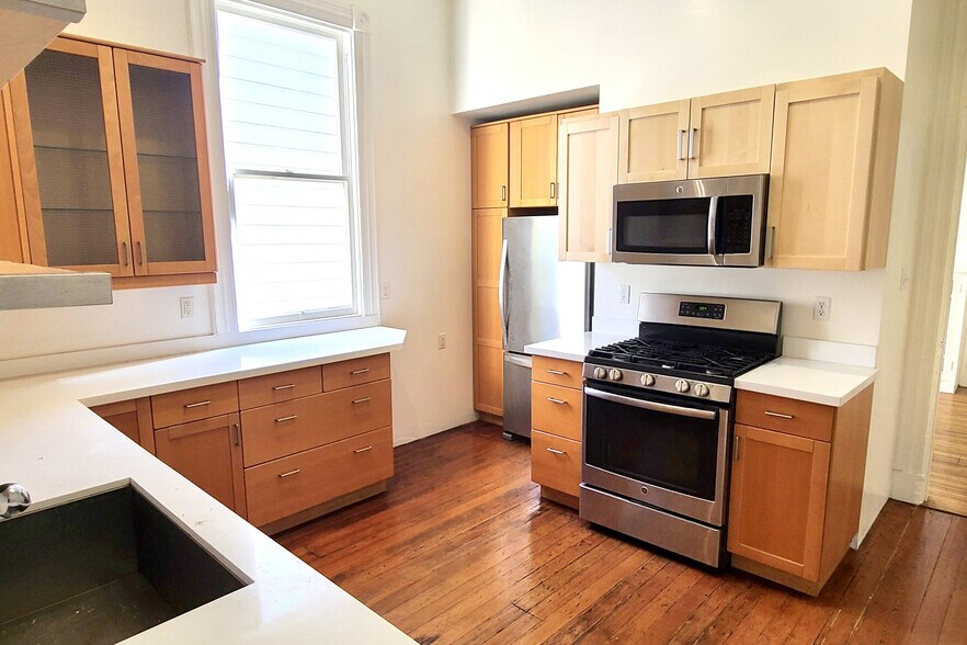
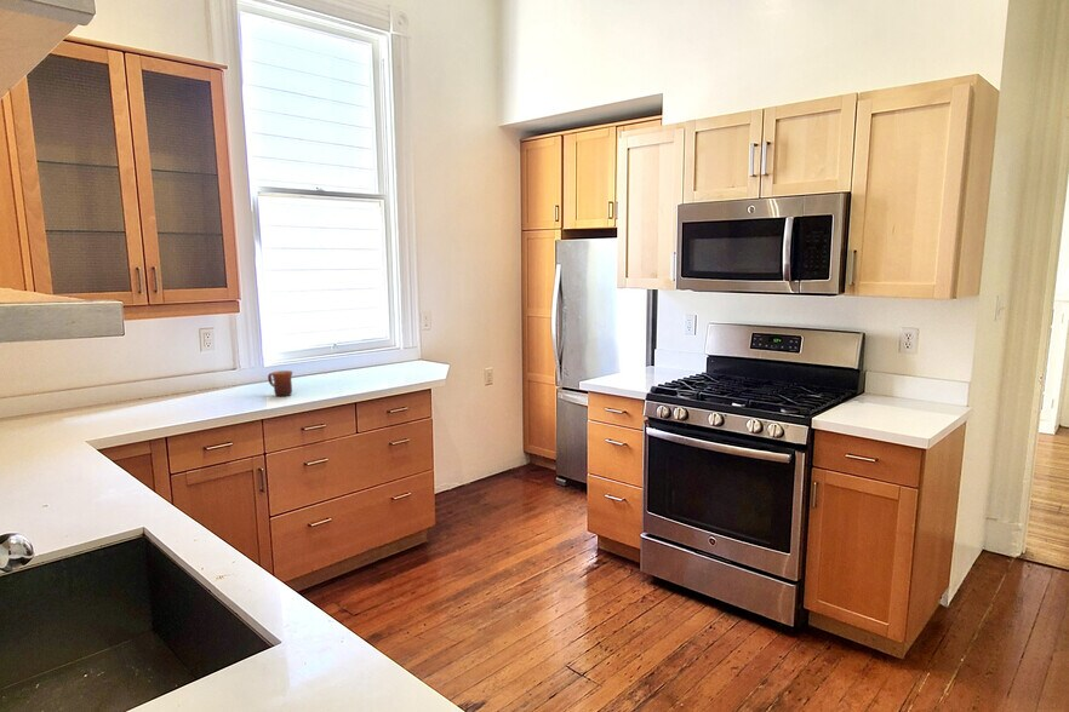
+ mug (279, 383)
